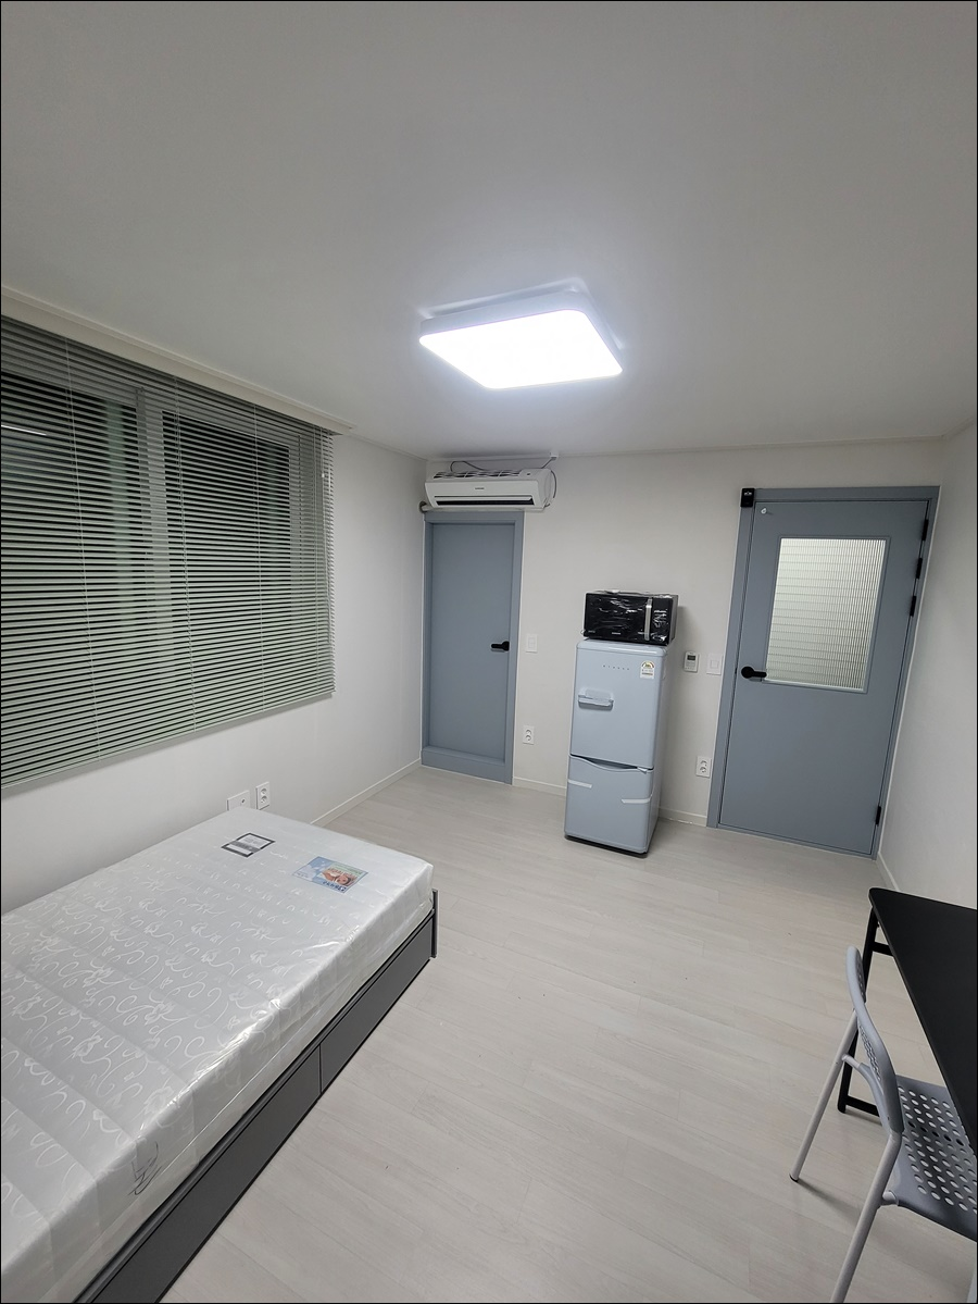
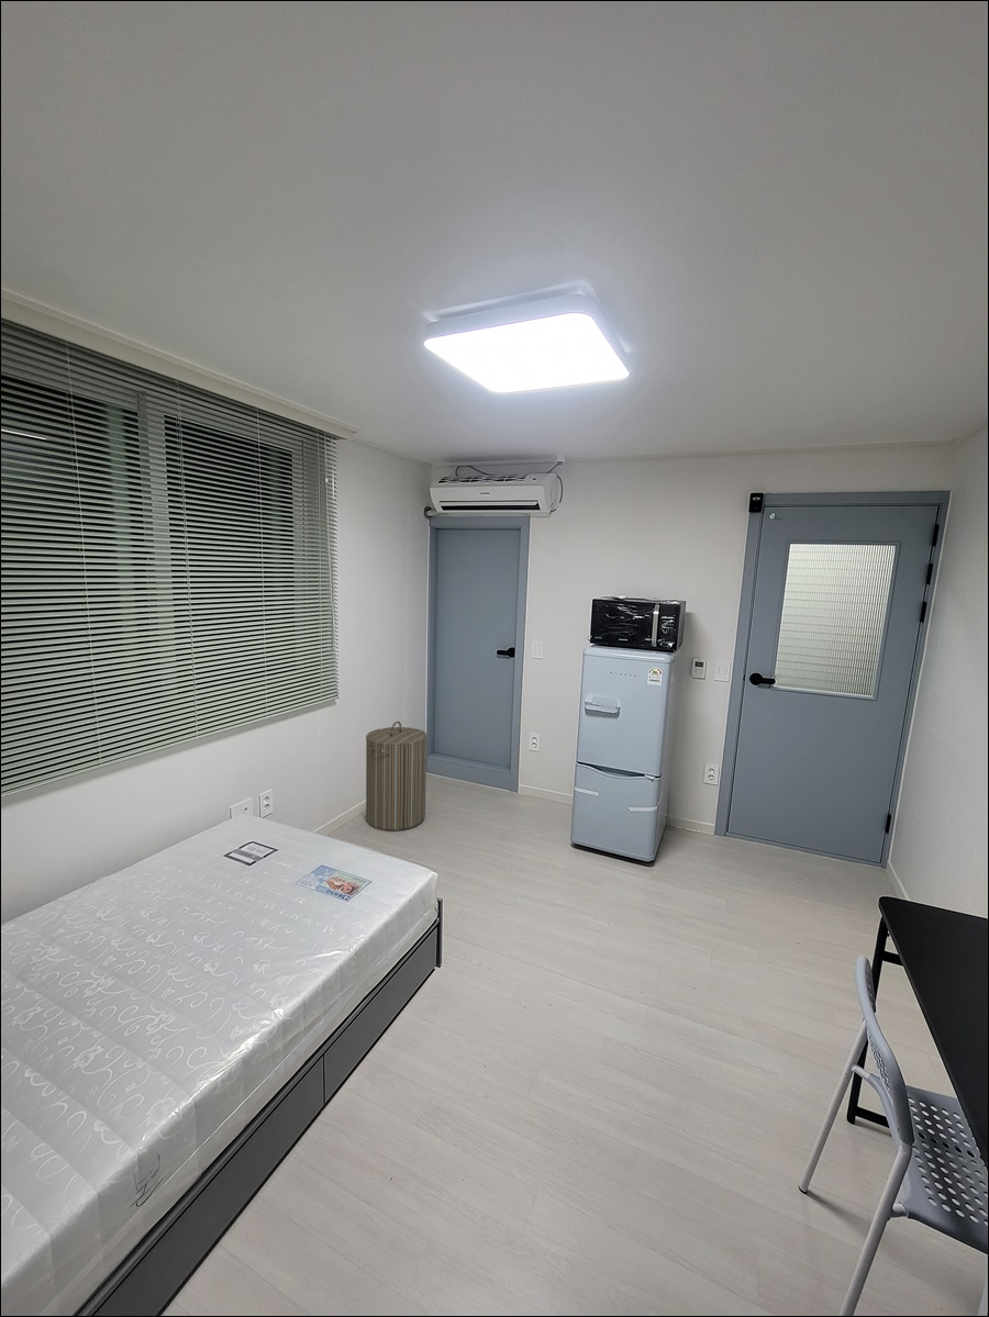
+ laundry hamper (396, 769)
